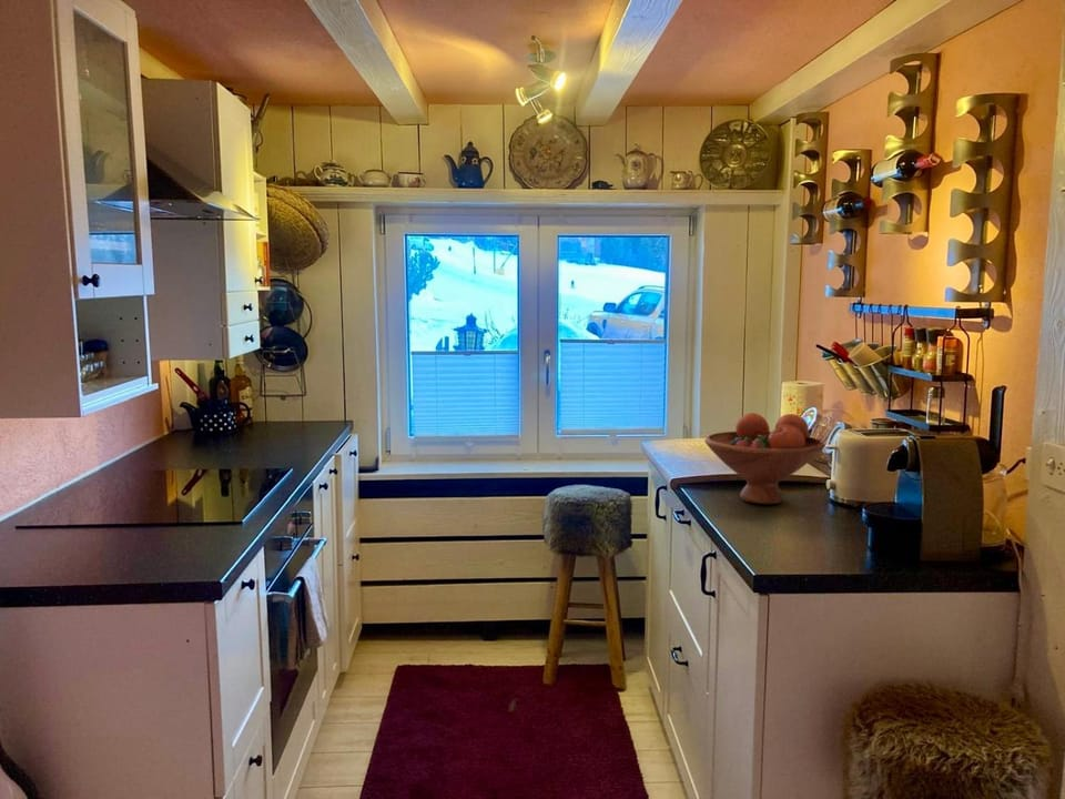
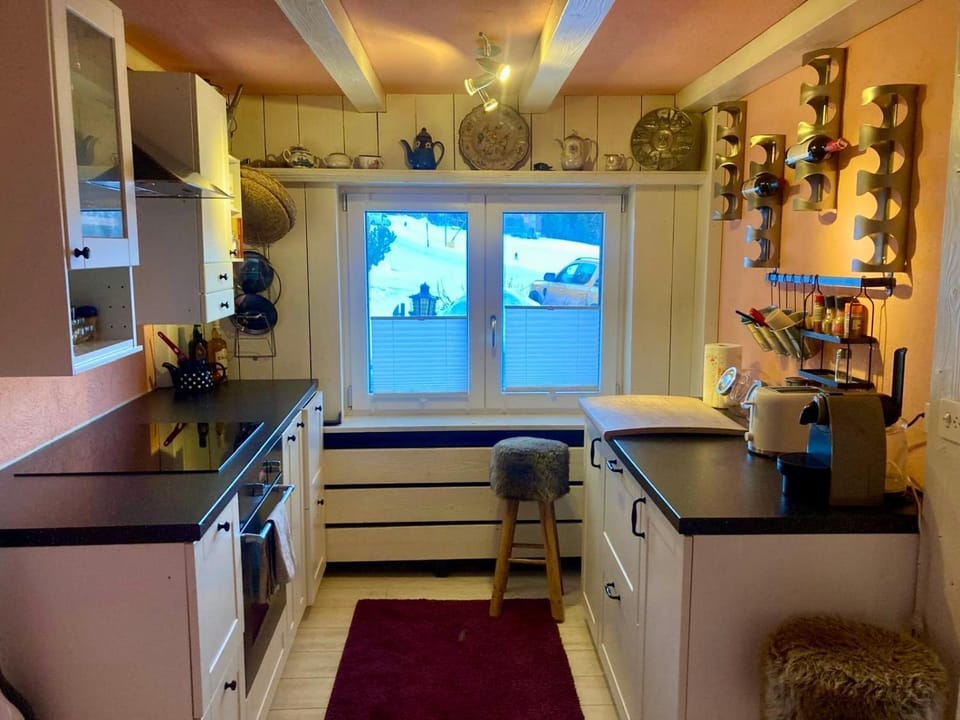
- fruit bowl (762, 458)
